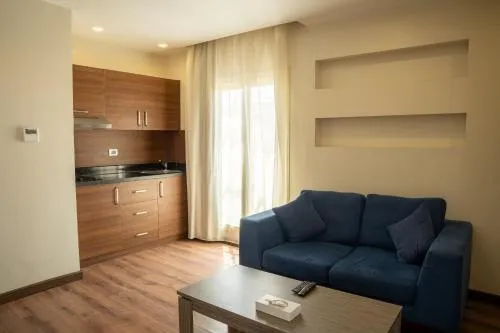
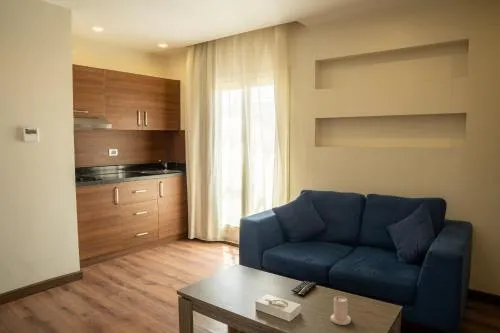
+ candle (340, 307)
